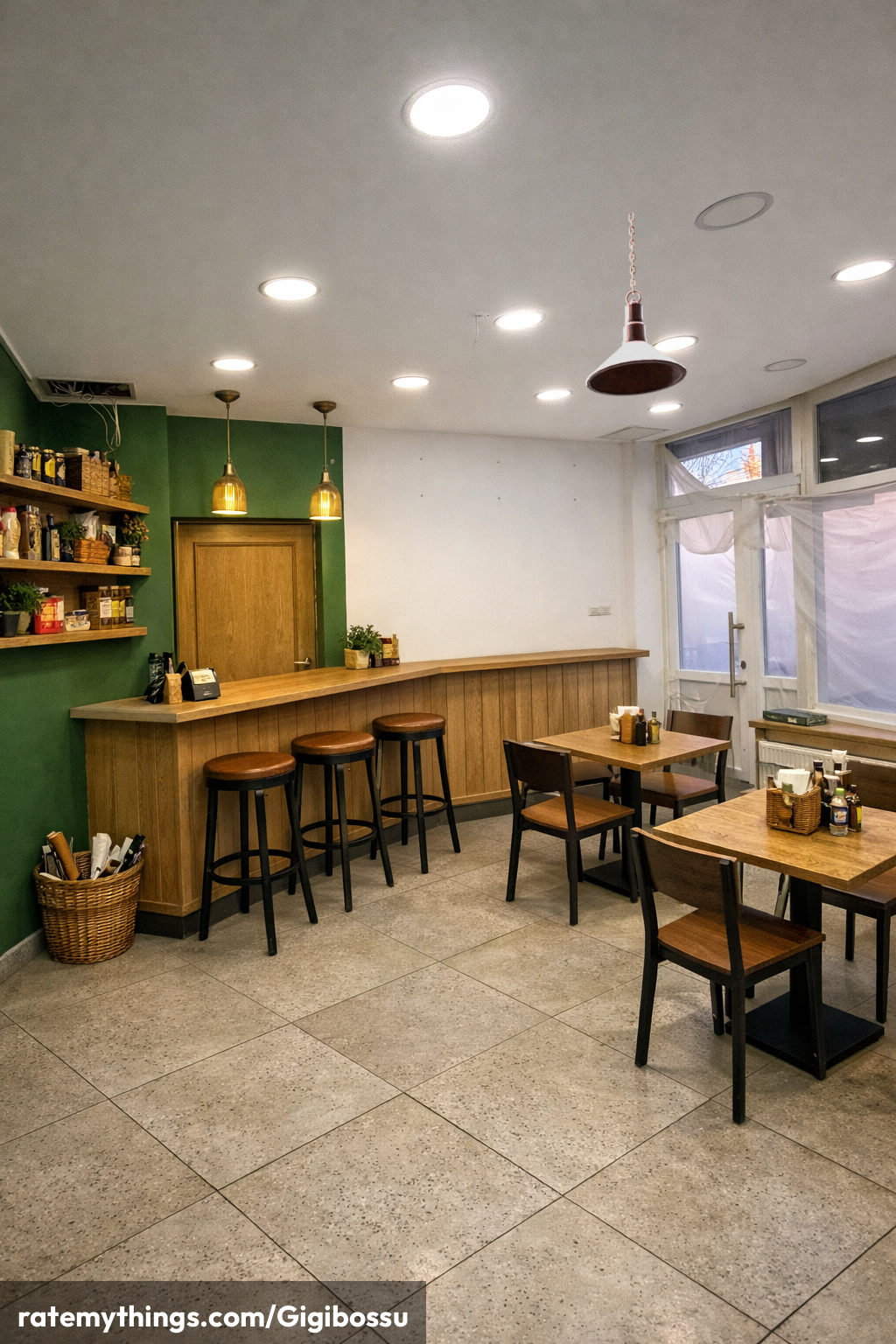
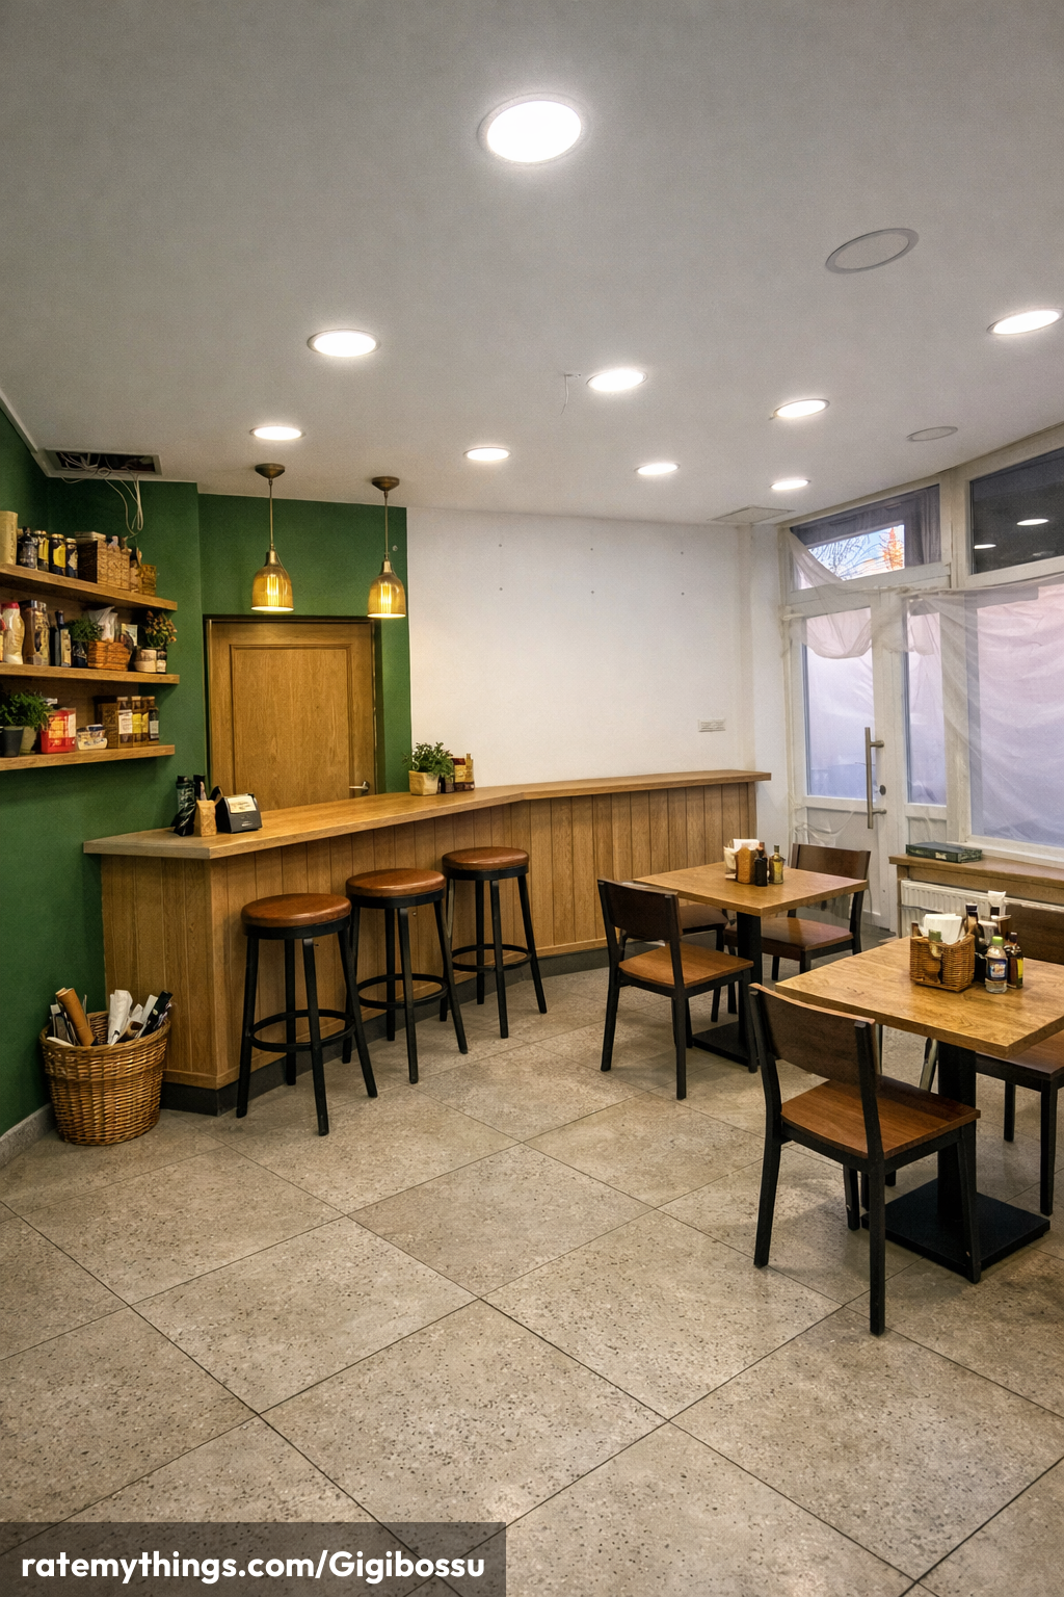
- pendant light (633, 293)
